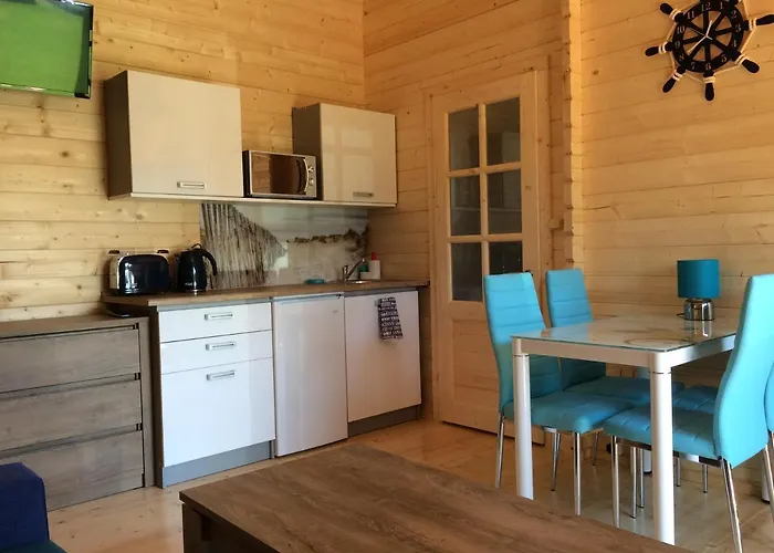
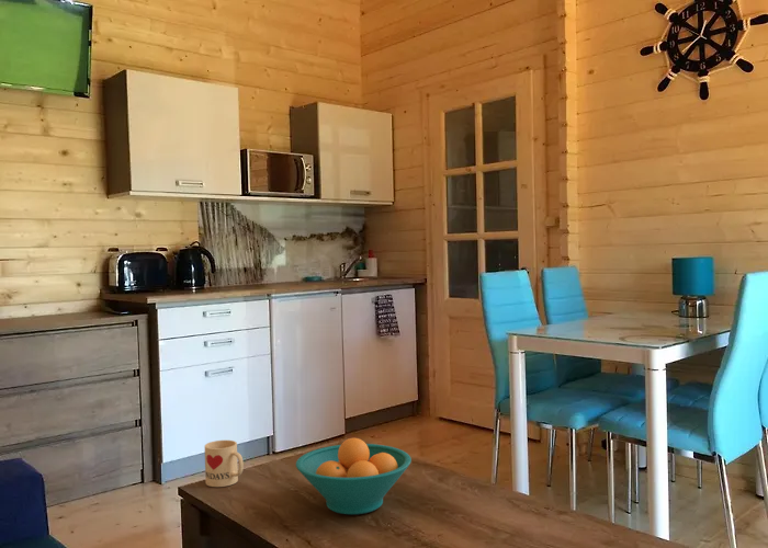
+ mug (225, 464)
+ fruit bowl (353, 471)
